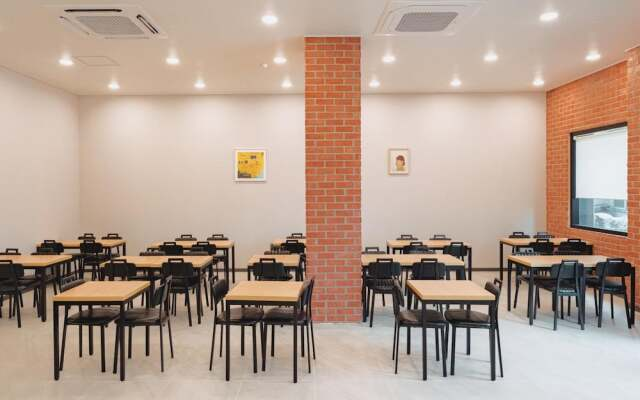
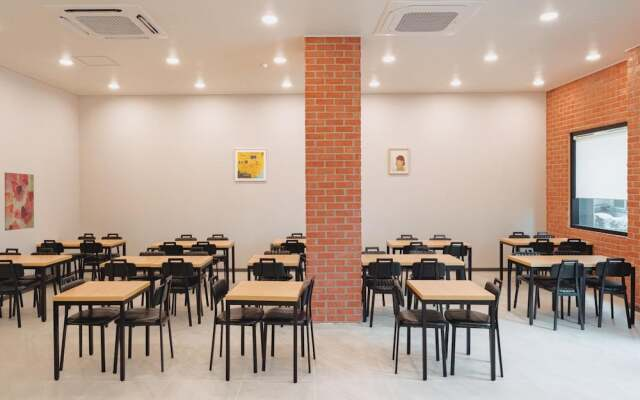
+ wall art (19, 201)
